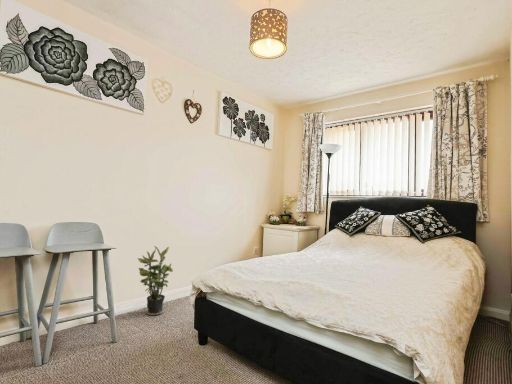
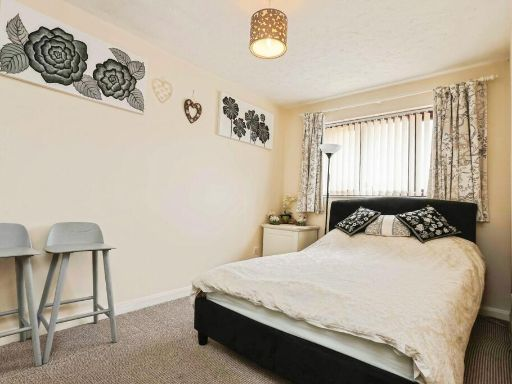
- potted plant (153, 279)
